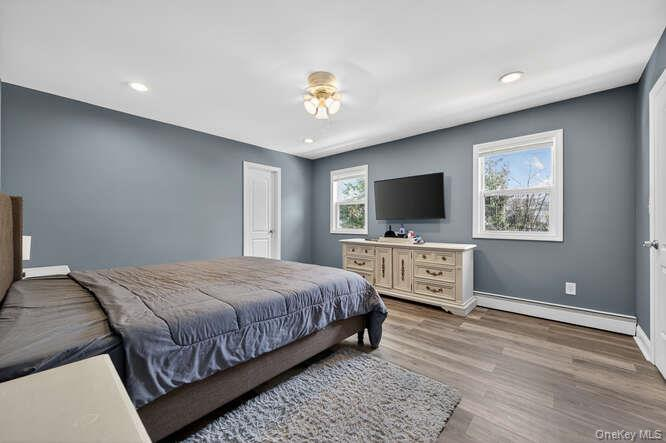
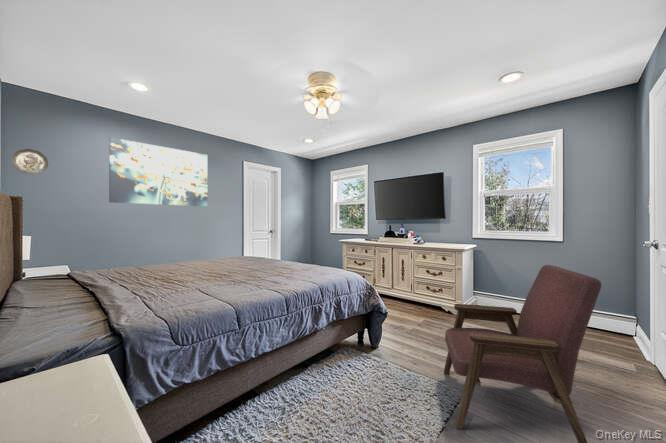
+ wall art (163, 175)
+ armchair (503, 335)
+ decorative plate (30, 161)
